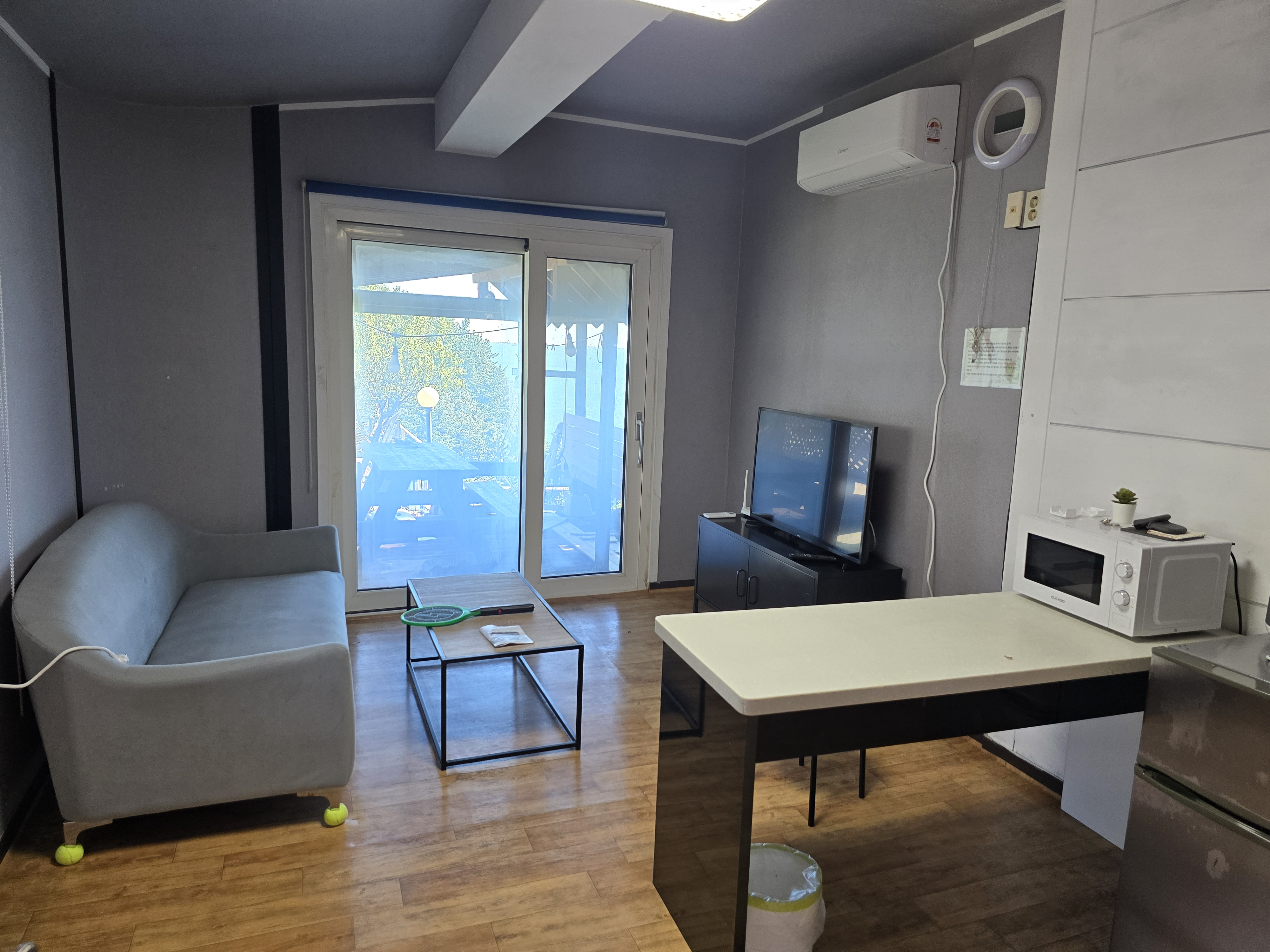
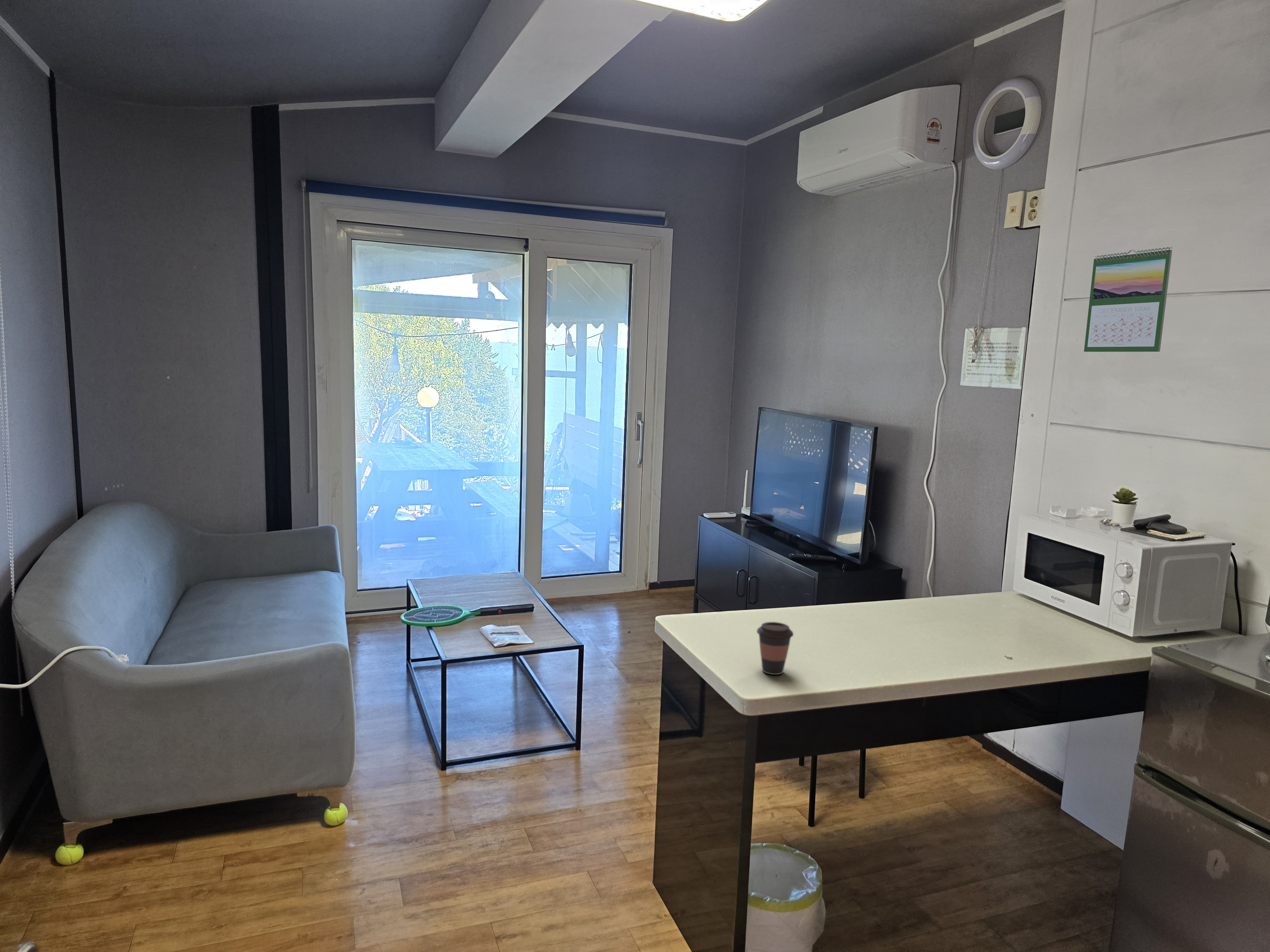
+ calendar (1126, 301)
+ coffee cup (774, 649)
